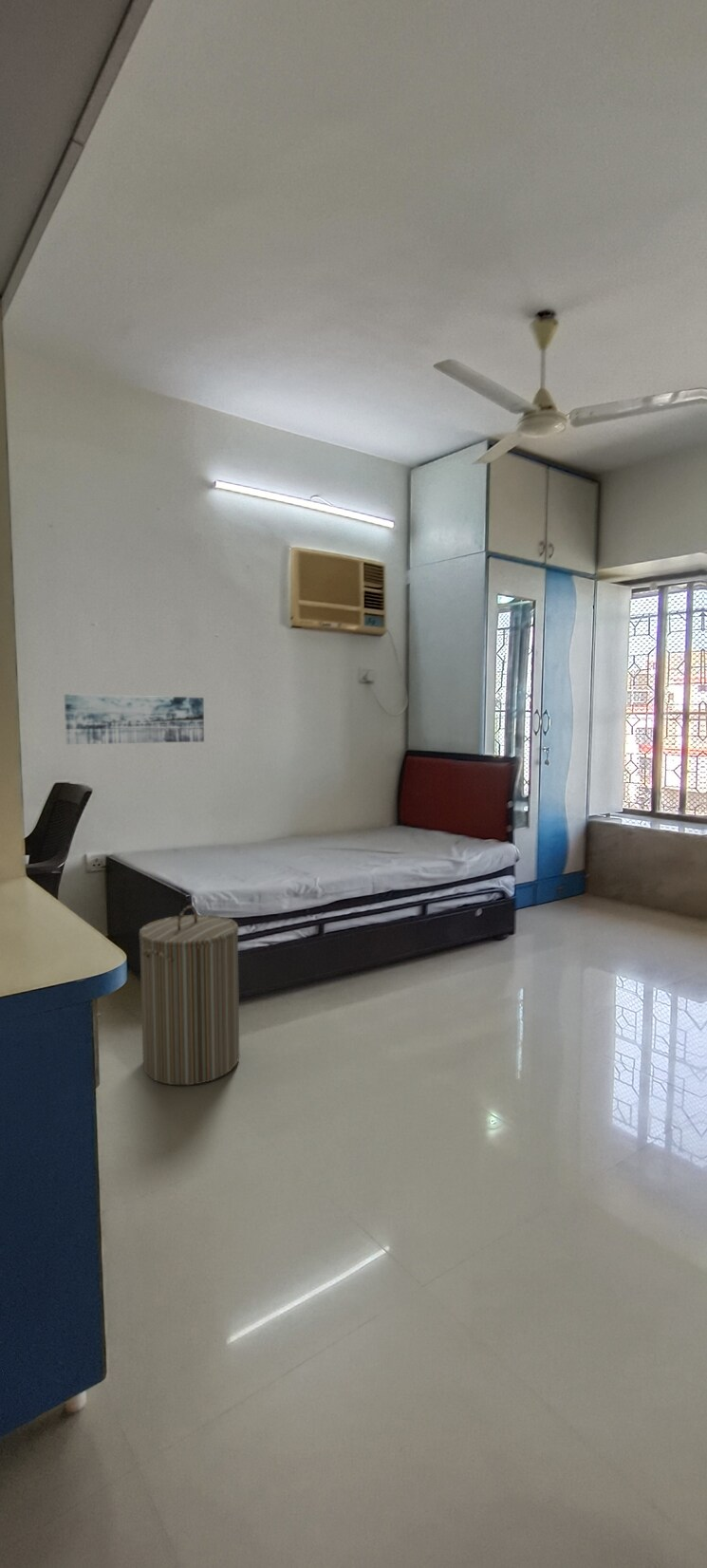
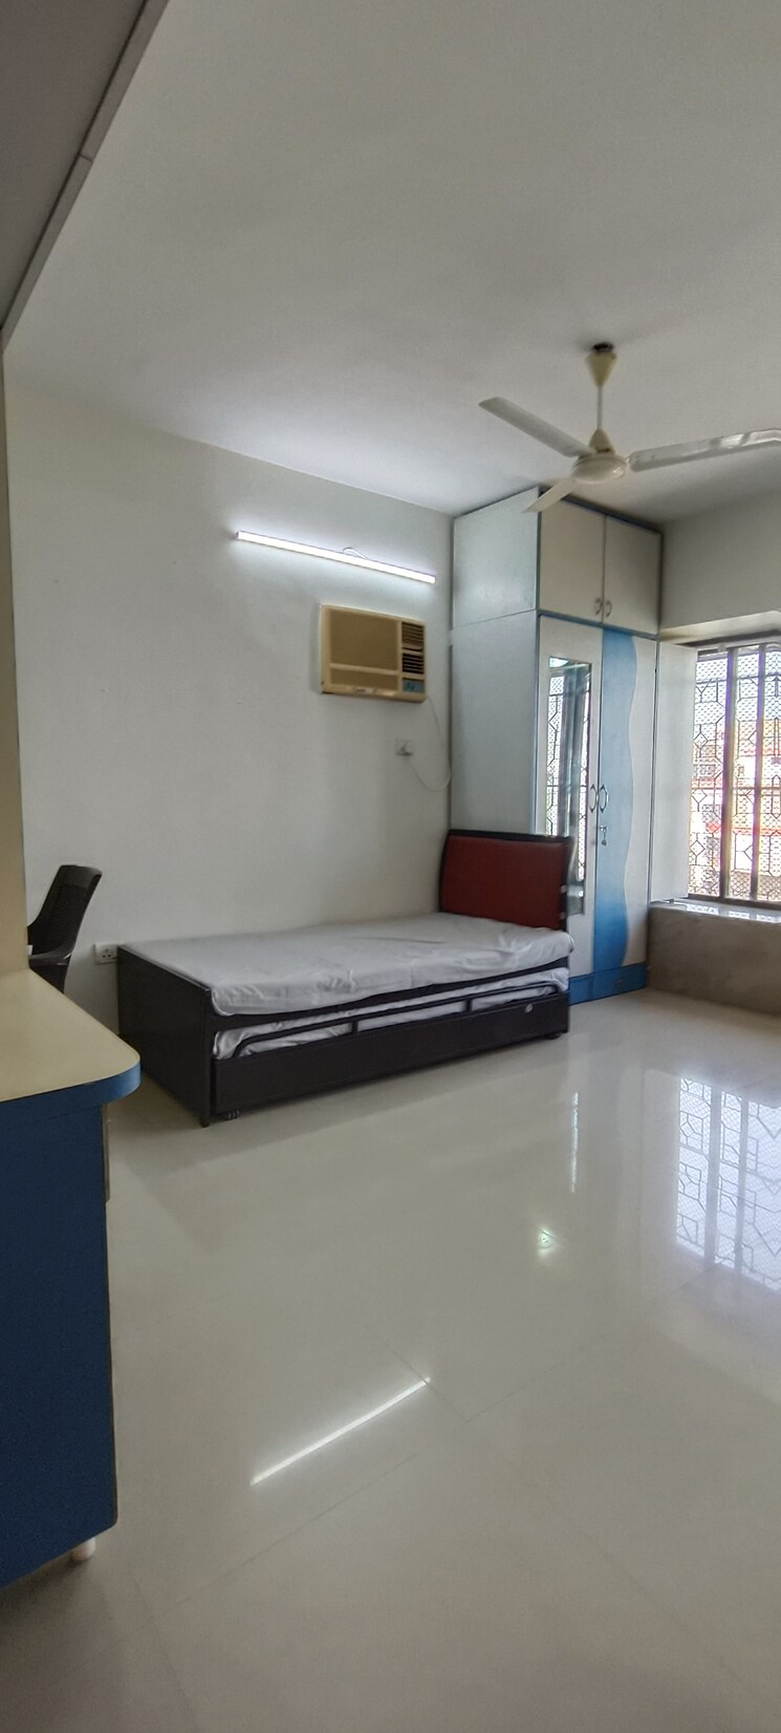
- laundry hamper (190, 984)
- wall art (139, 719)
